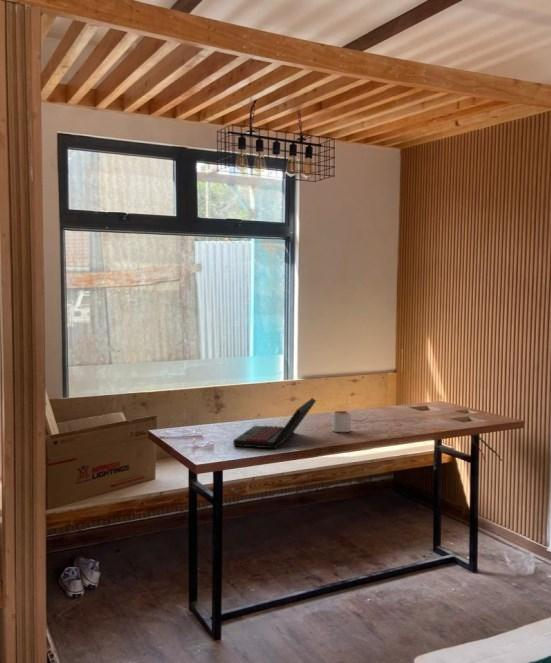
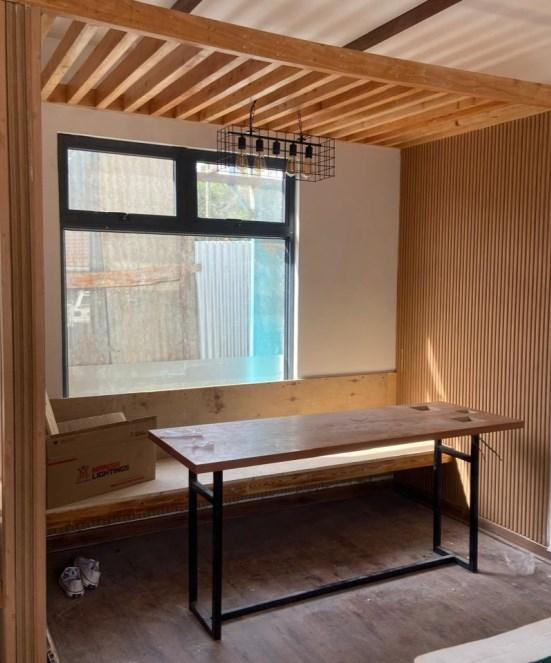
- laptop (276, 426)
- mug (339, 420)
